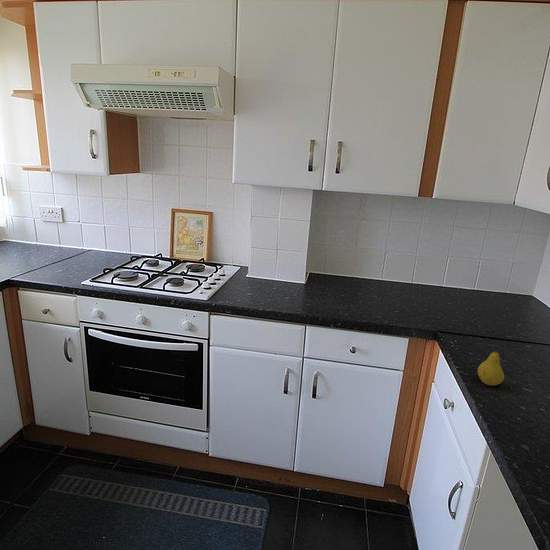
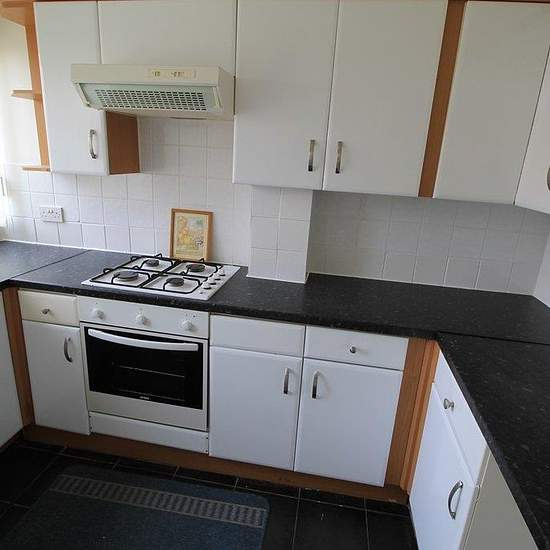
- fruit (493, 364)
